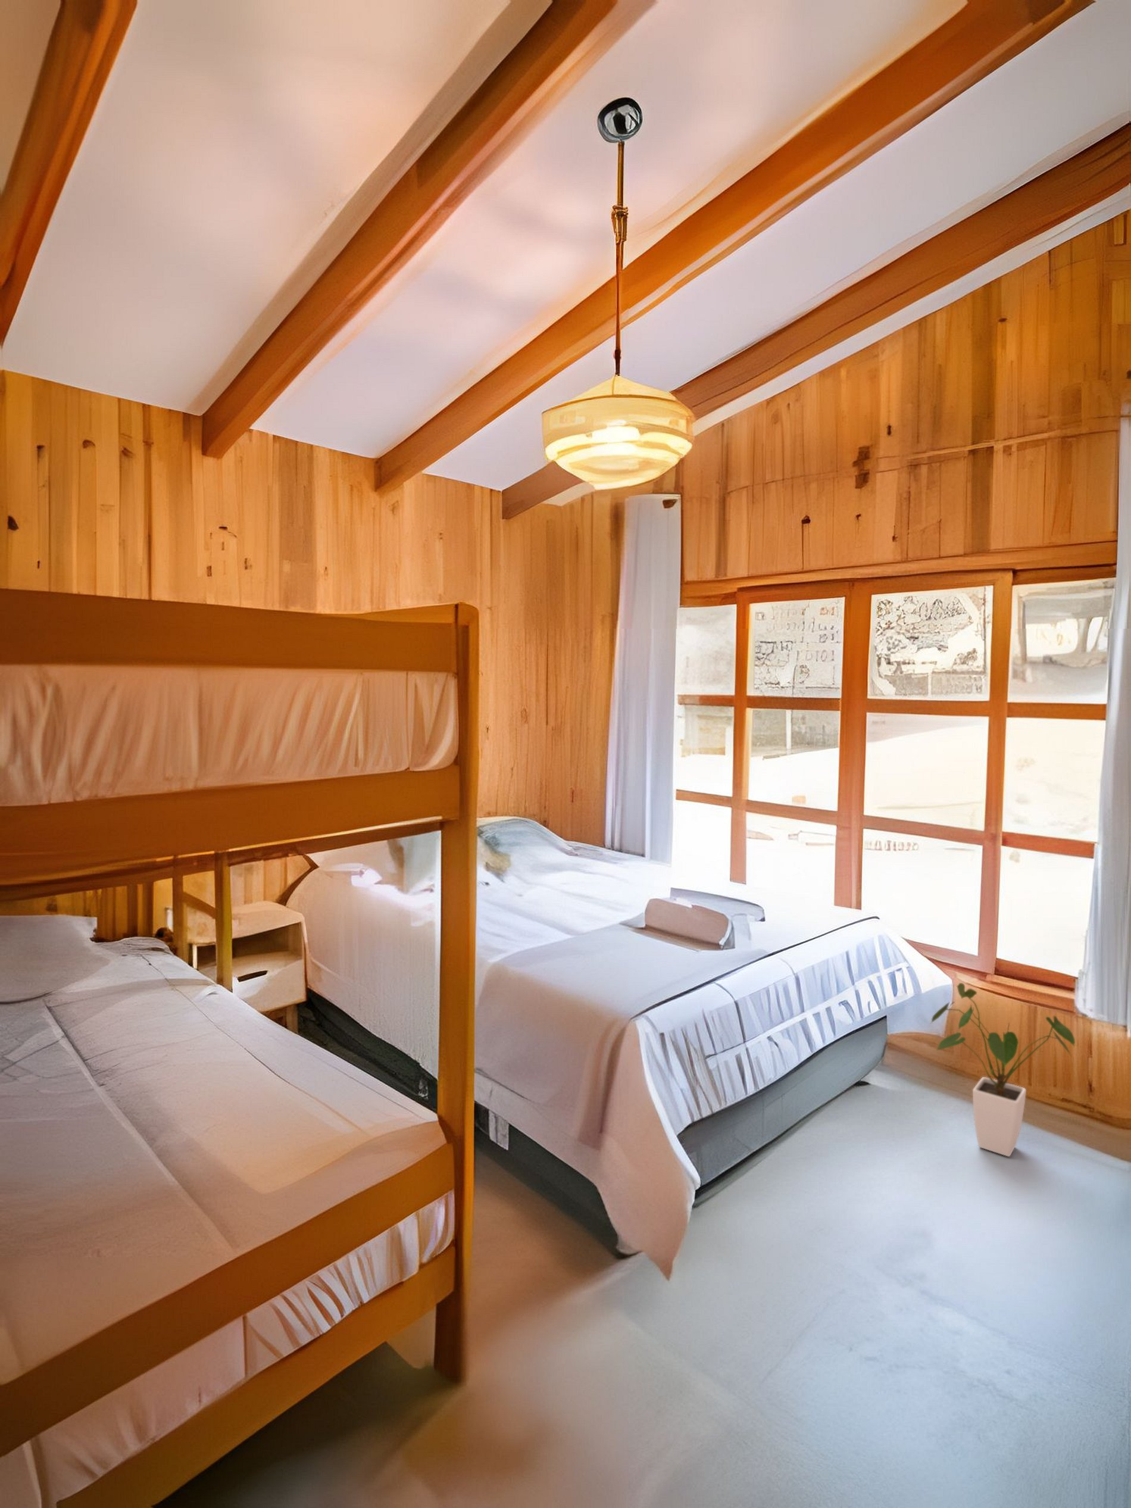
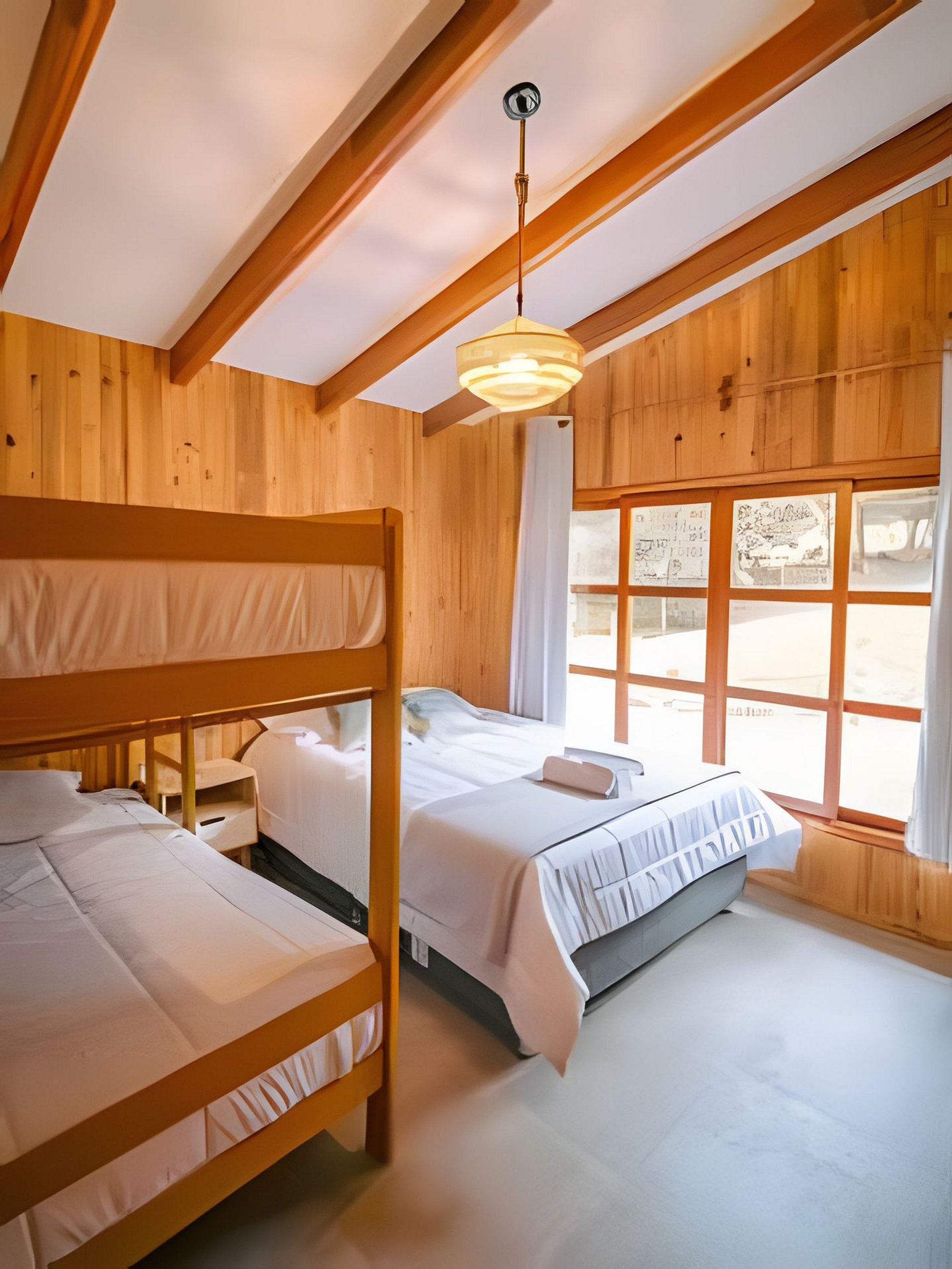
- house plant (1002, 1070)
